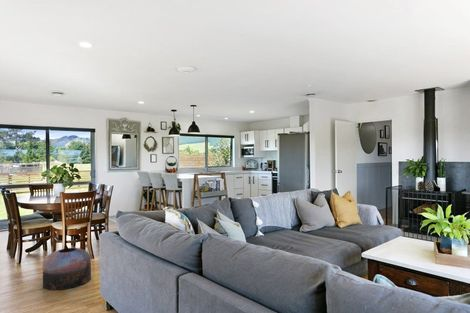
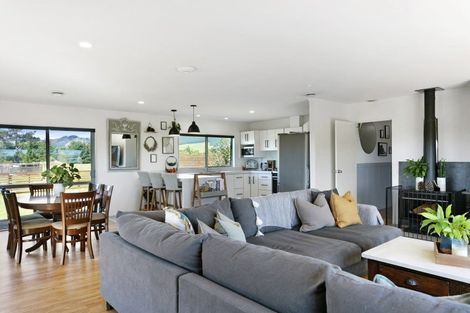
- pouf (67, 265)
